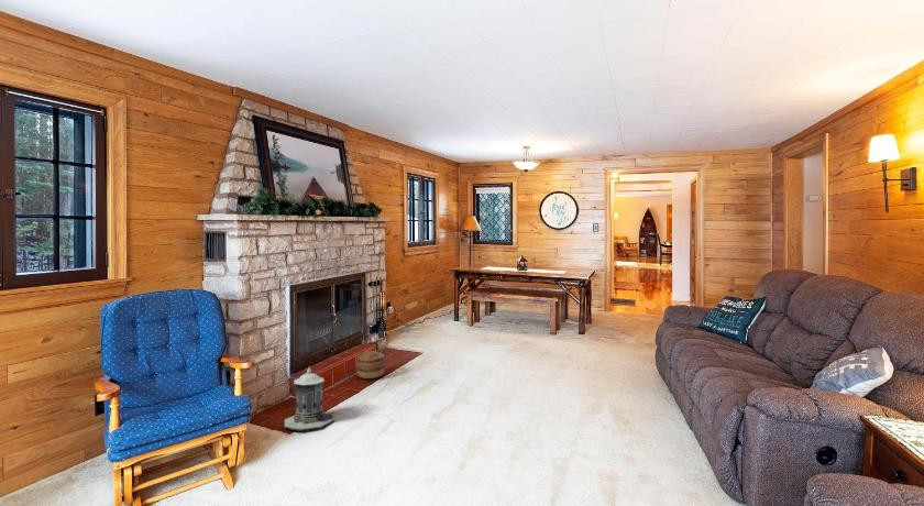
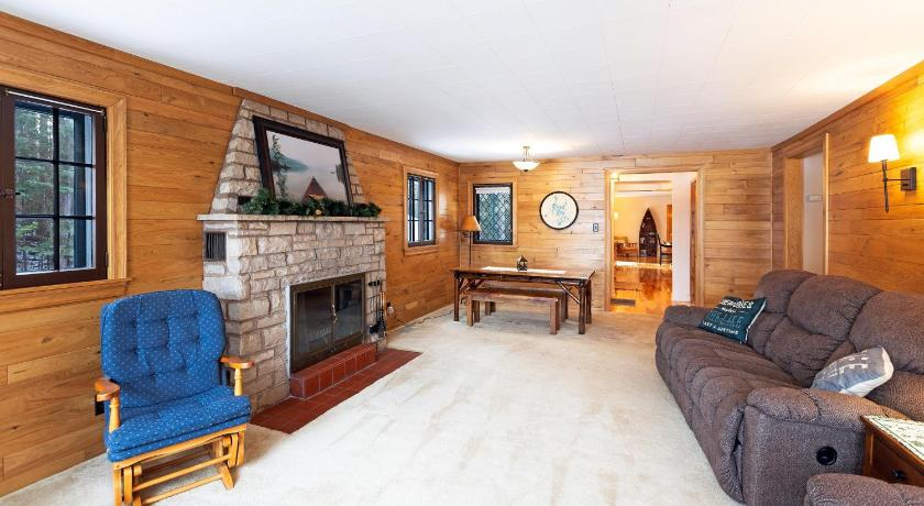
- basket (371, 364)
- lantern (308, 385)
